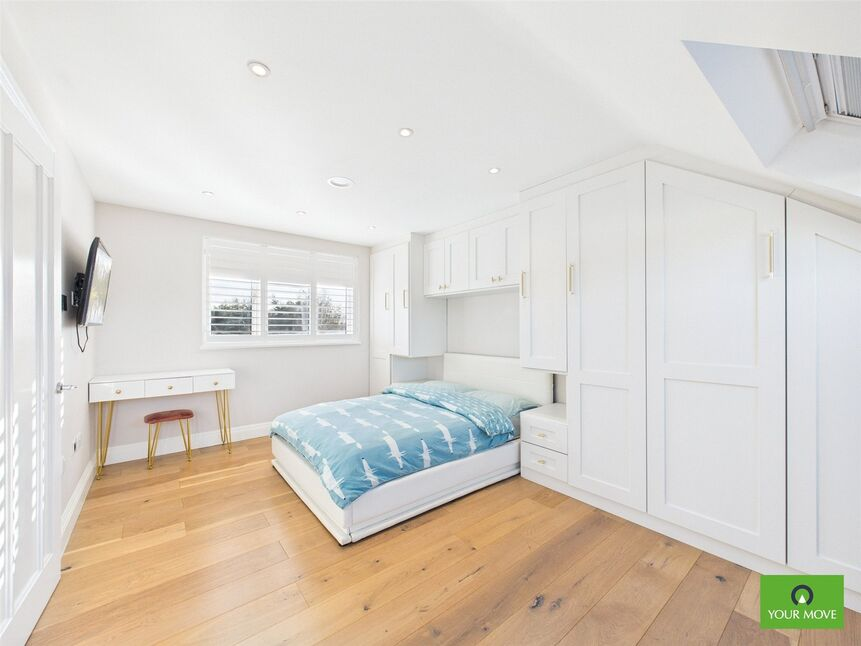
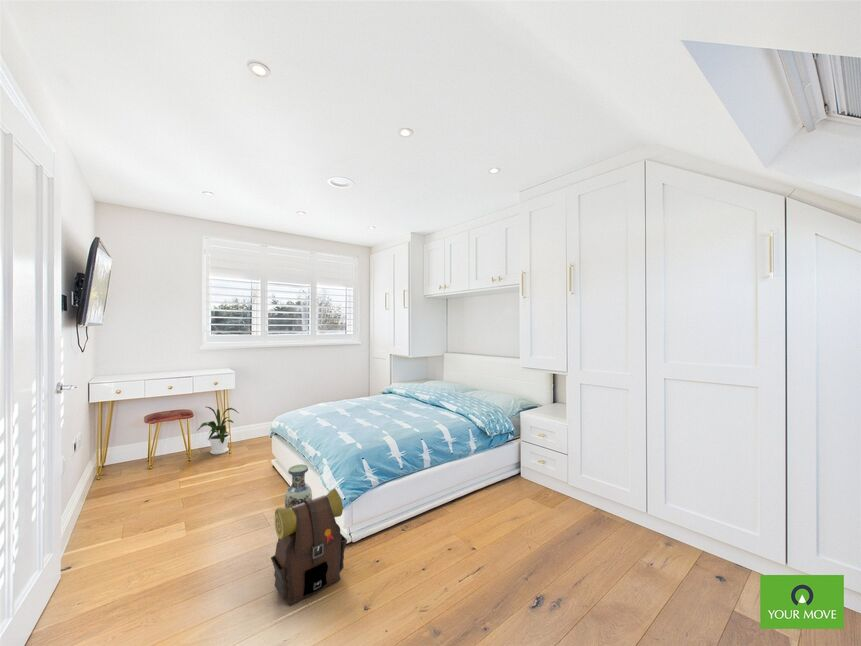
+ backpack (305, 535)
+ vase (298, 499)
+ house plant (218, 428)
